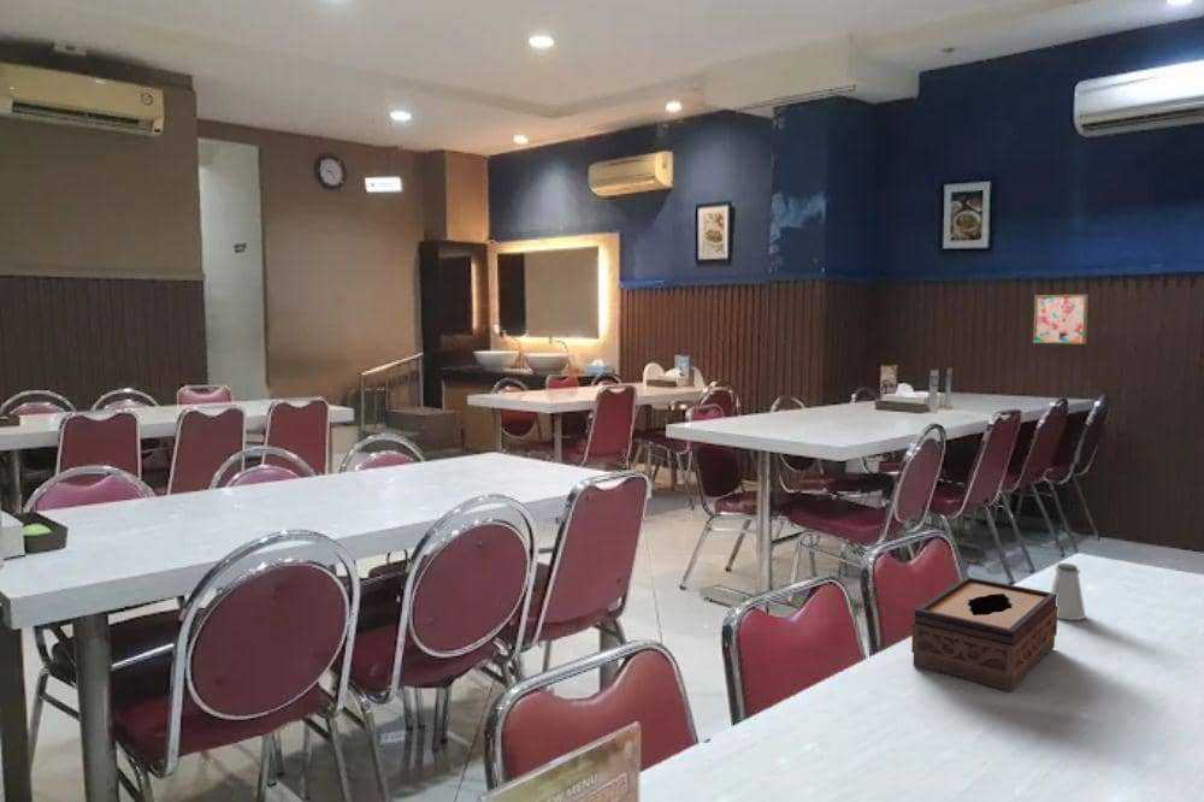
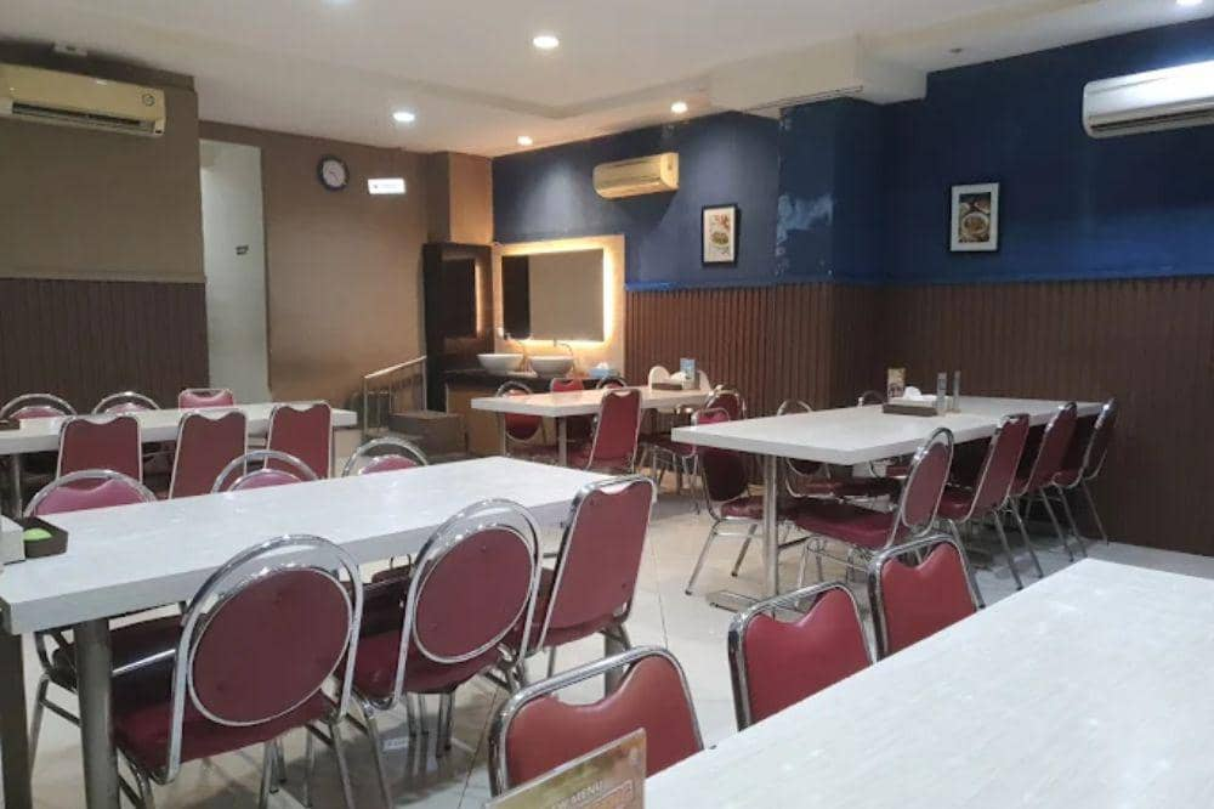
- saltshaker (1066, 589)
- tissue box (986, 629)
- wall art (1060, 319)
